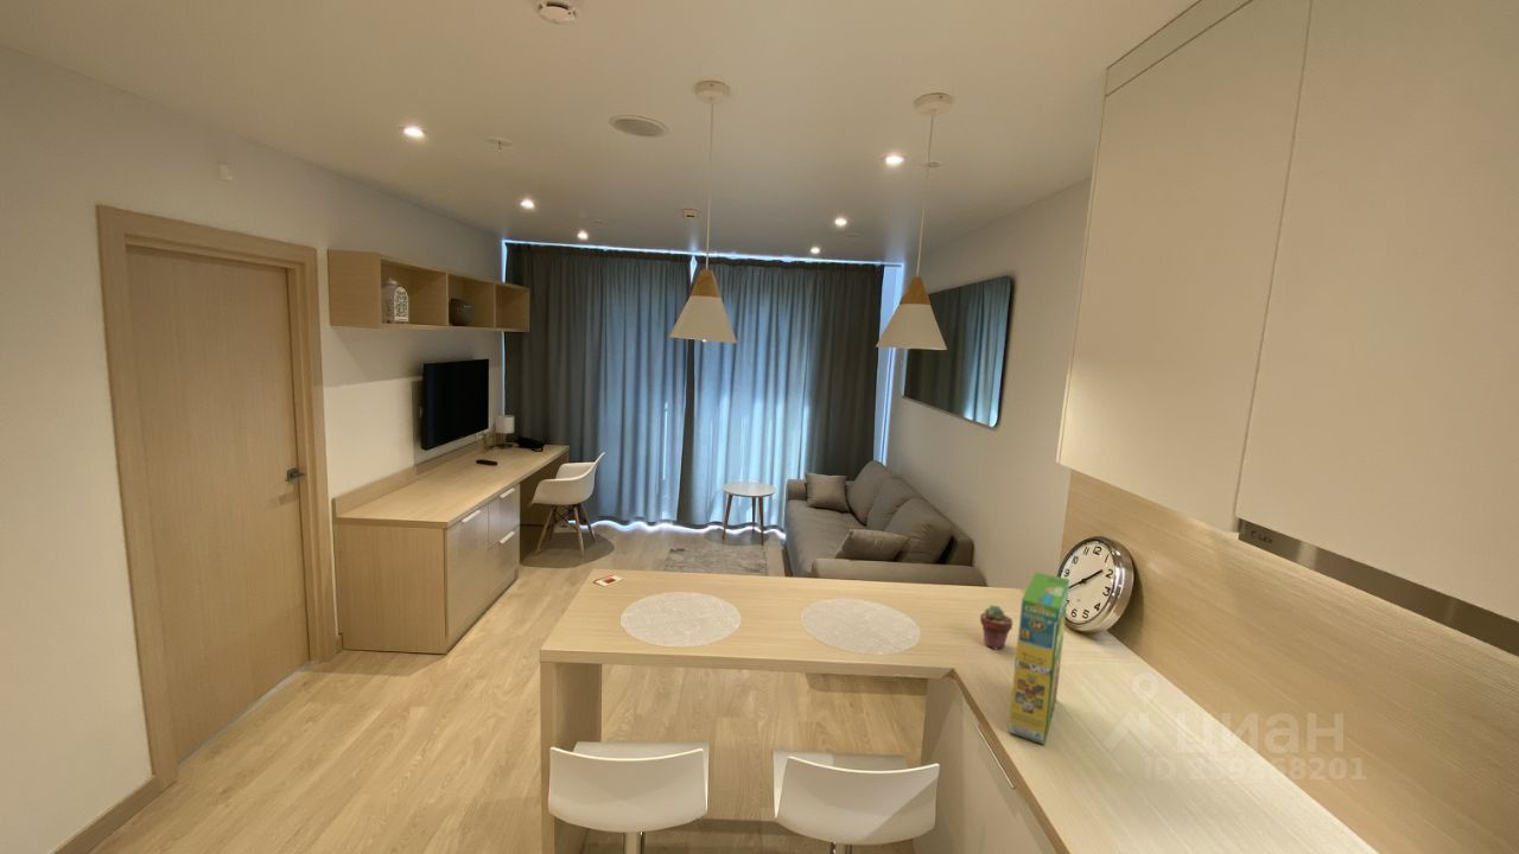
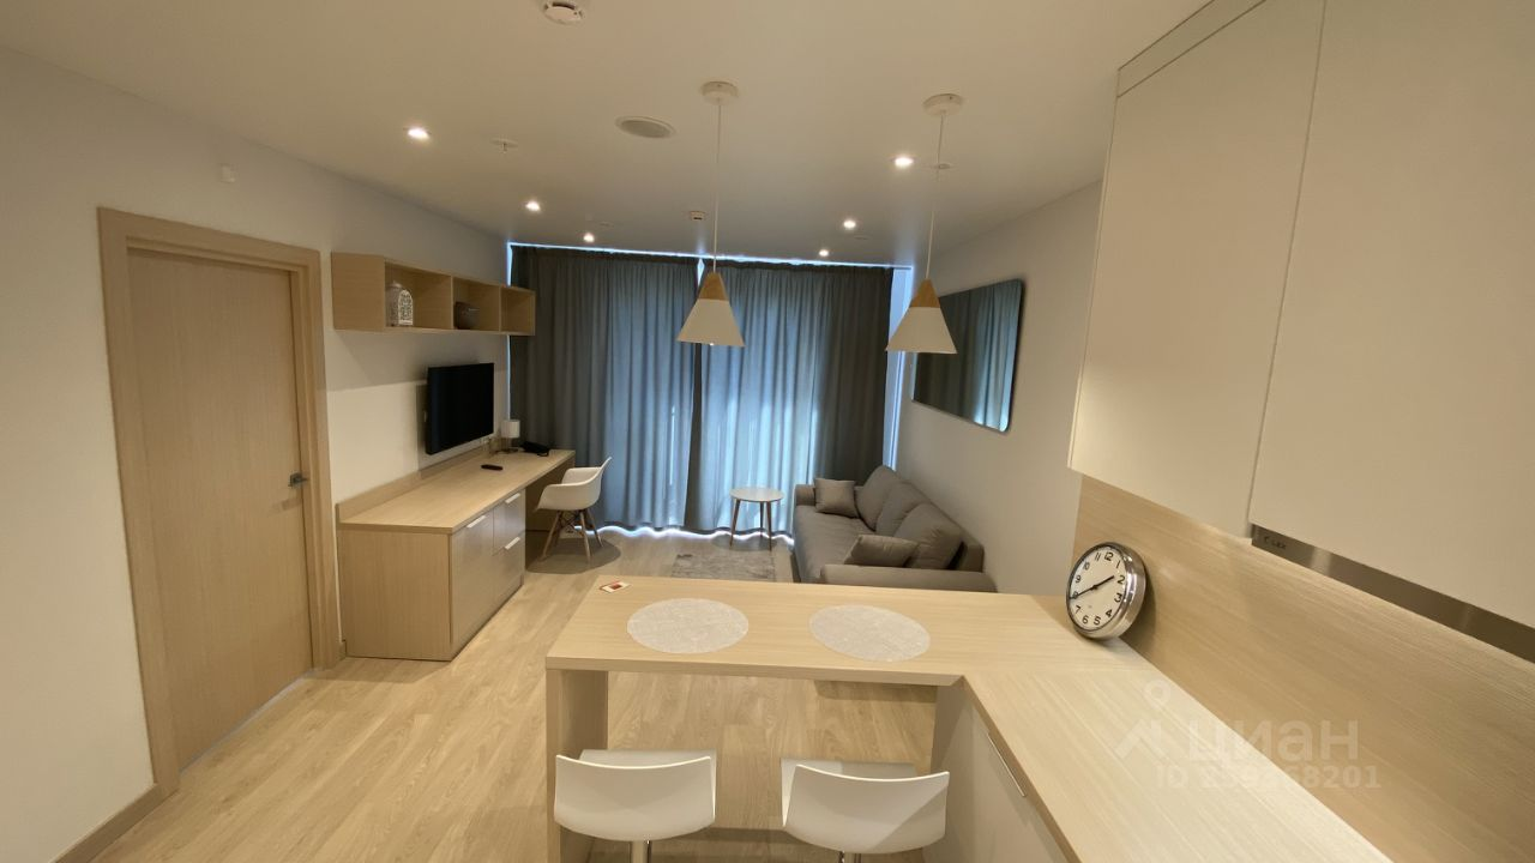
- potted succulent (996, 625)
- cereal box (1040, 652)
